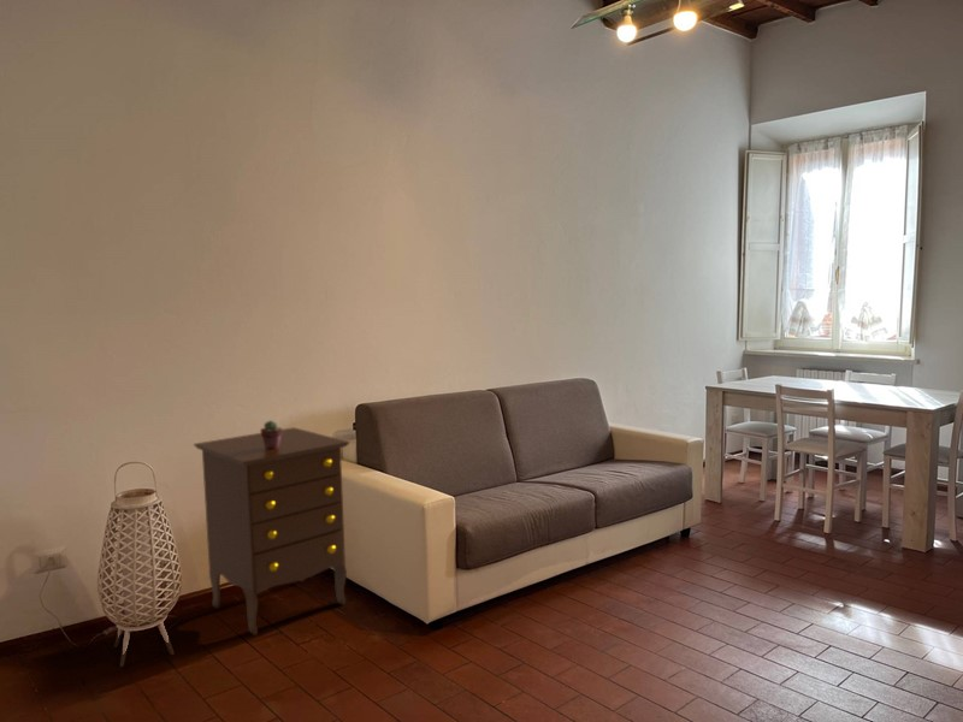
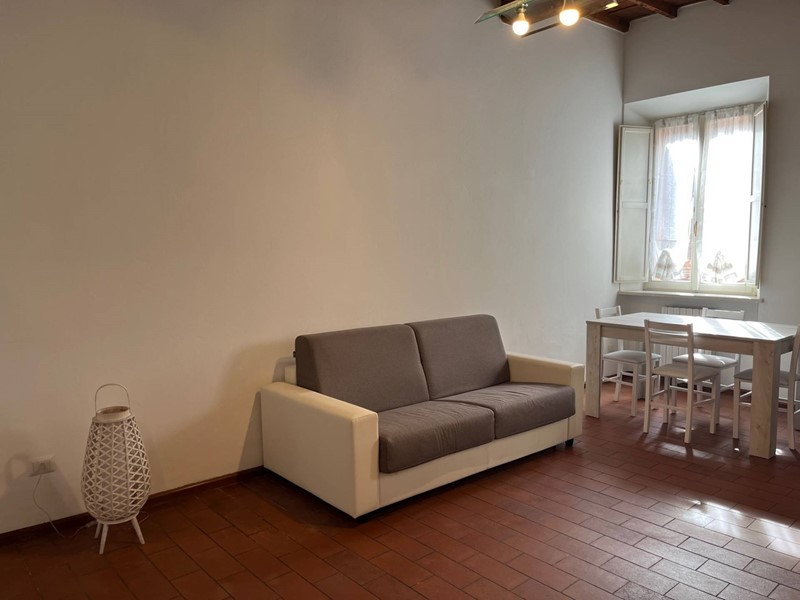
- potted succulent (271, 433)
- dresser (276, 525)
